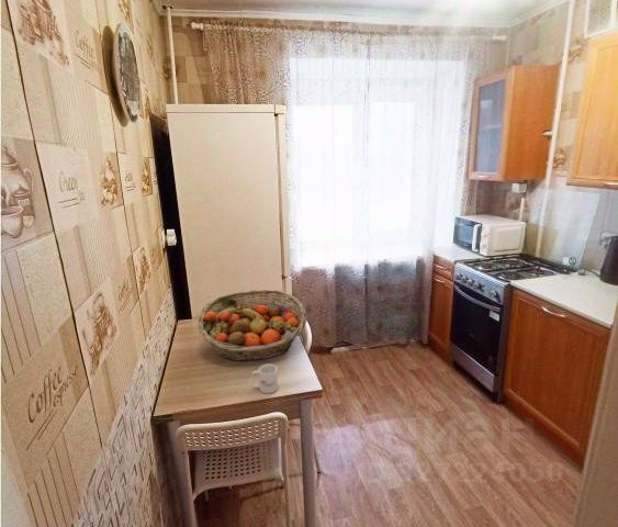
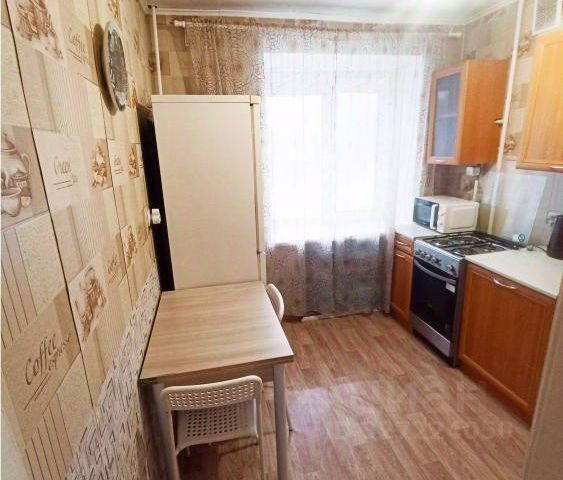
- fruit basket (254, 324)
- mug (263, 378)
